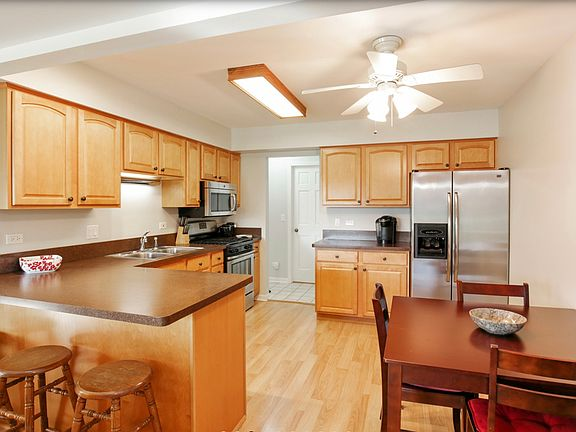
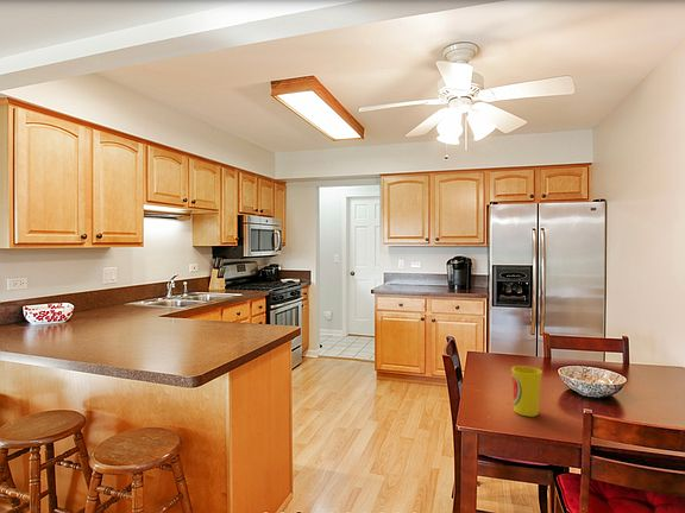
+ cup (526, 391)
